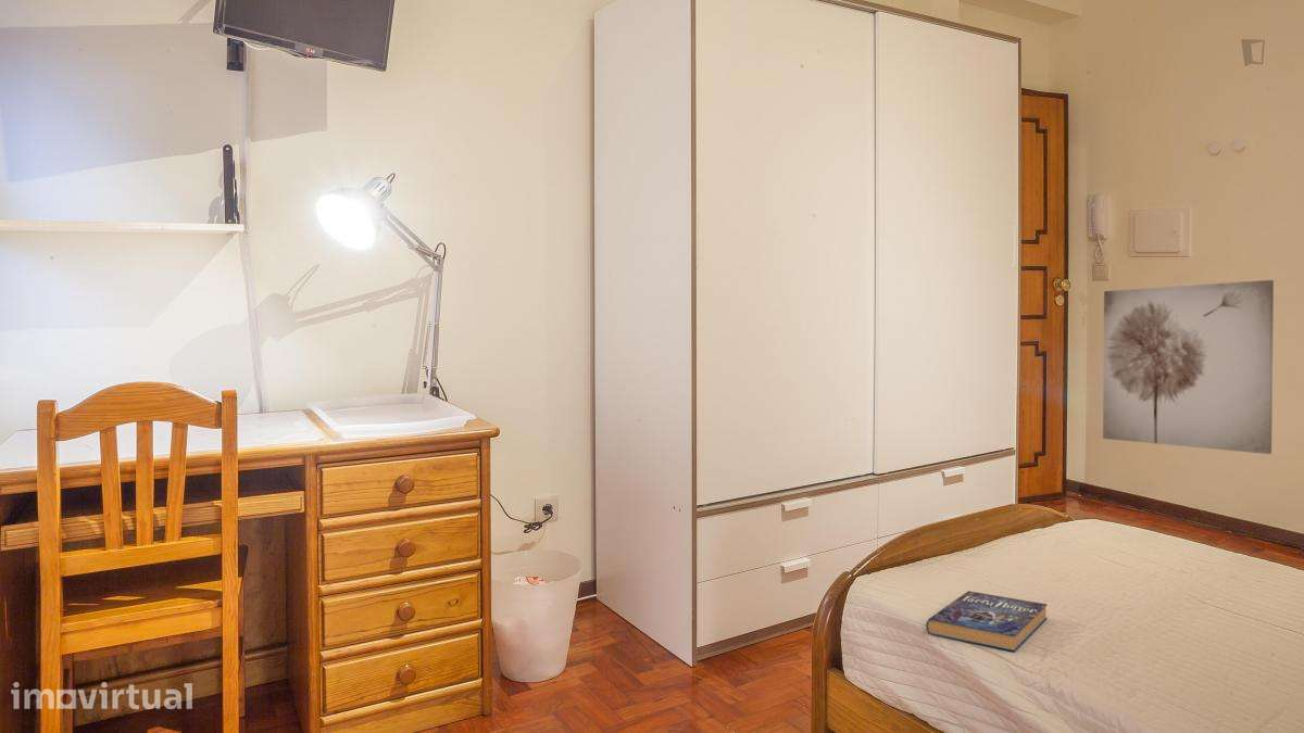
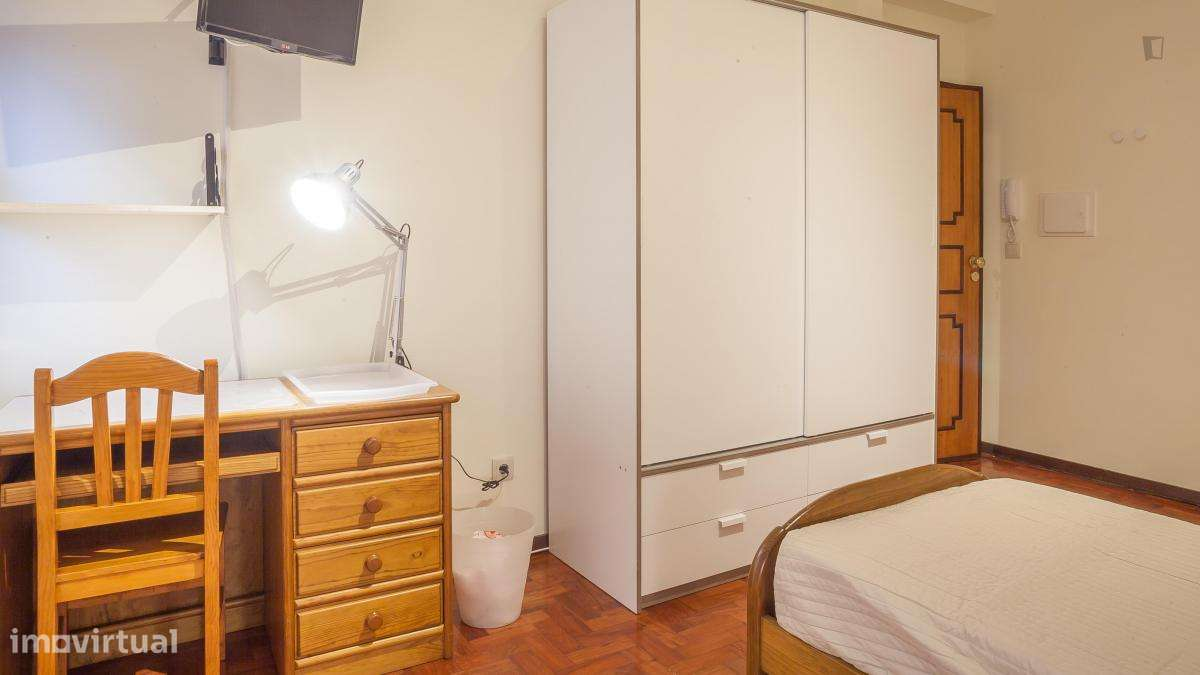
- book (988, 618)
- wall art (1180, 366)
